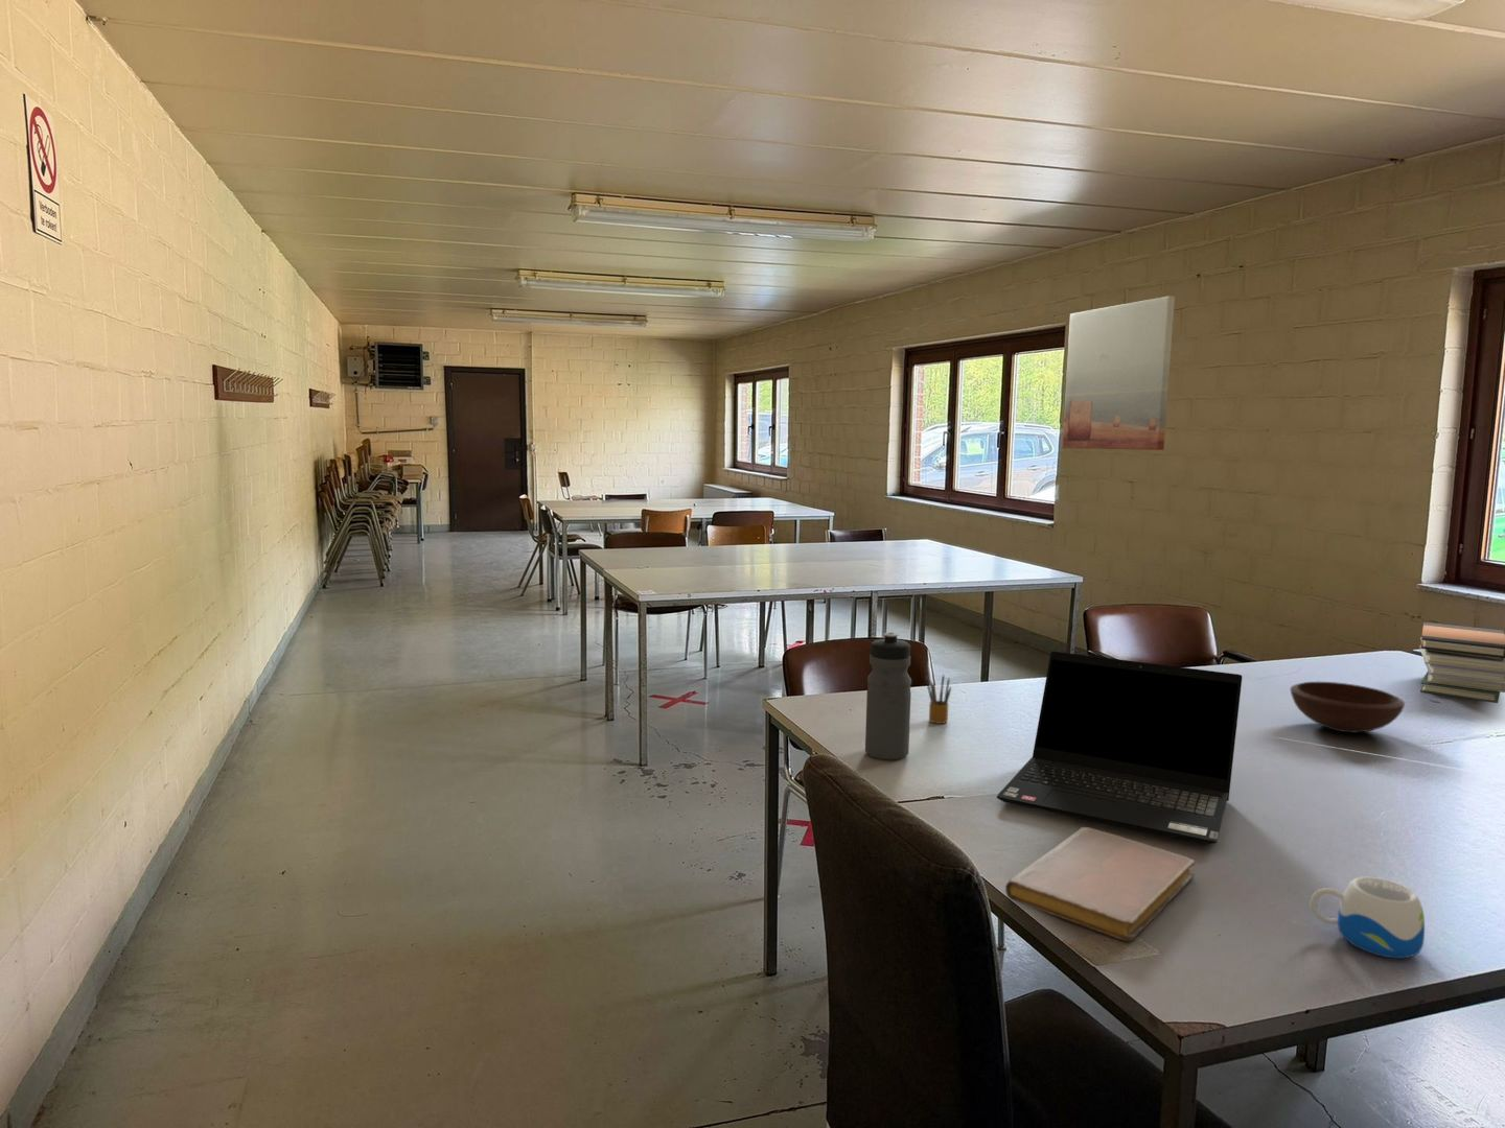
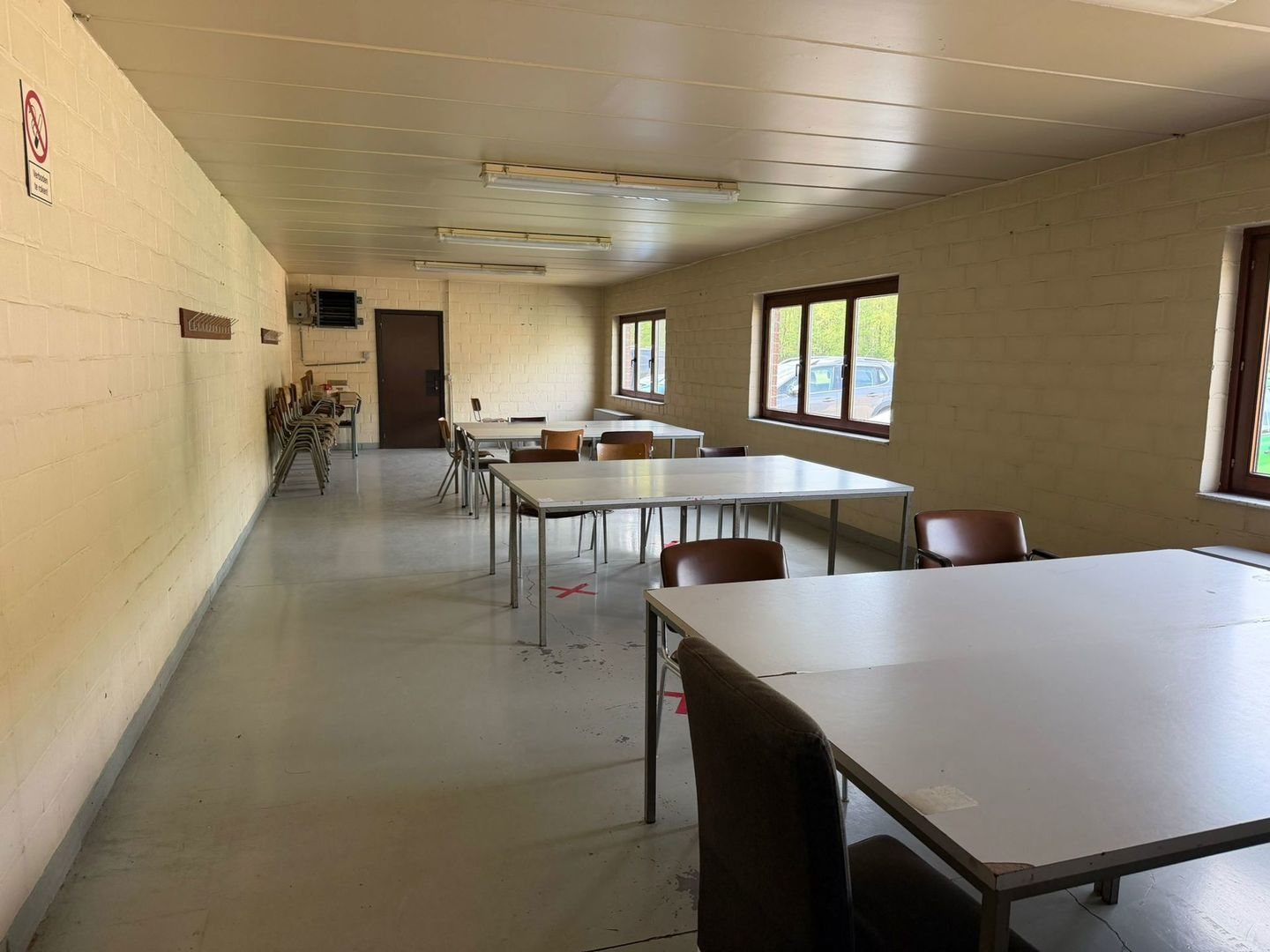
- laptop computer (1122, 737)
- pencil box (940, 698)
- mug (1366, 909)
- notebook (1102, 877)
- wall art (1114, 377)
- book stack (1462, 661)
- water bottle (889, 693)
- bowl (1344, 710)
